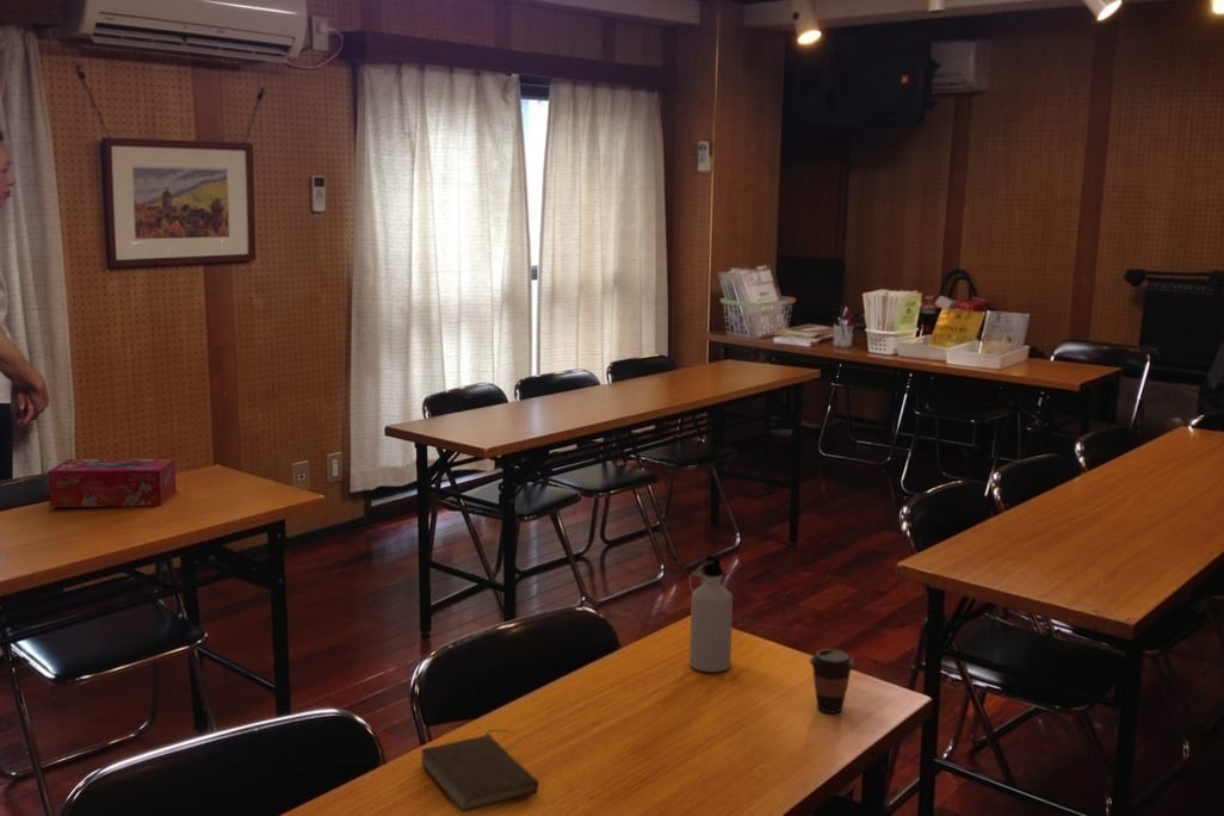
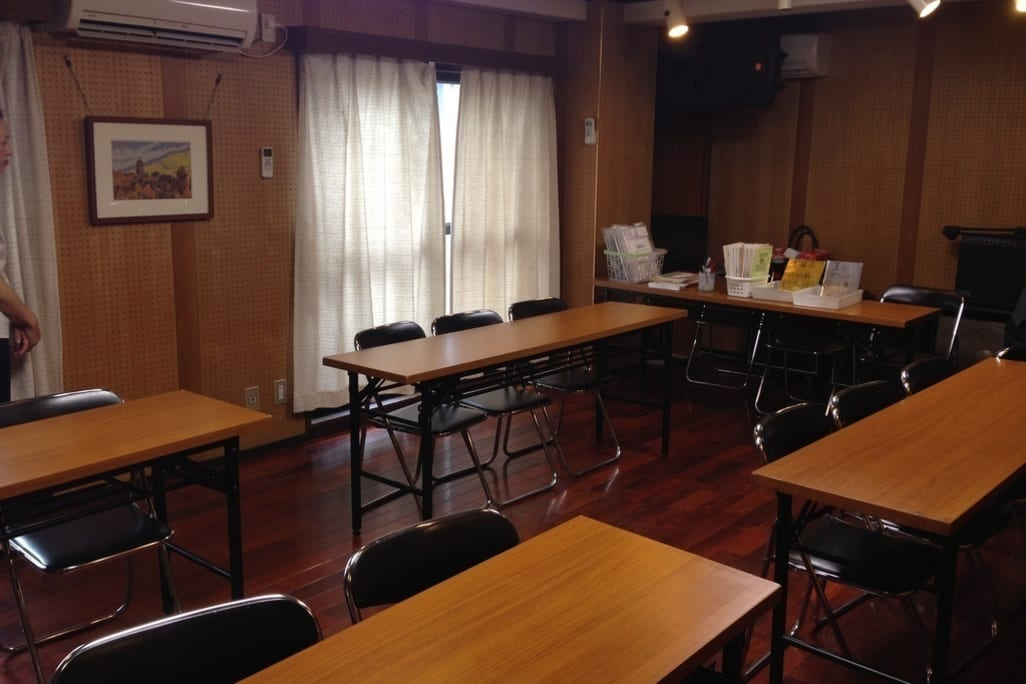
- tissue box (113, 482)
- coffee cup (830, 681)
- book (488, 767)
- water bottle (705, 607)
